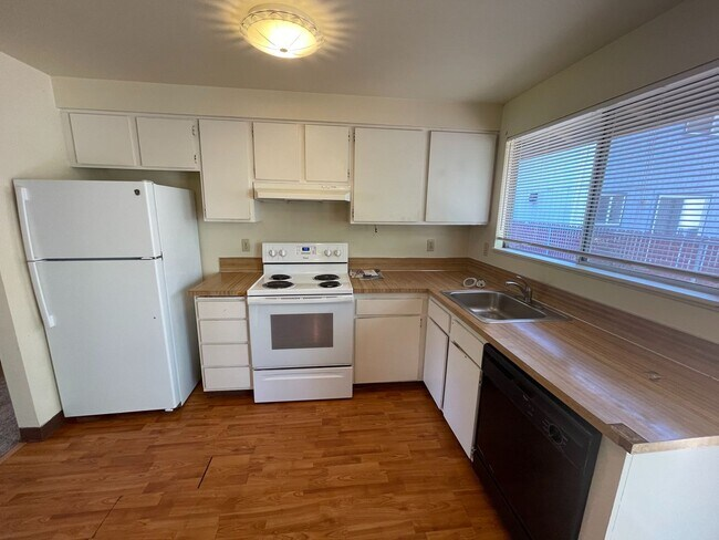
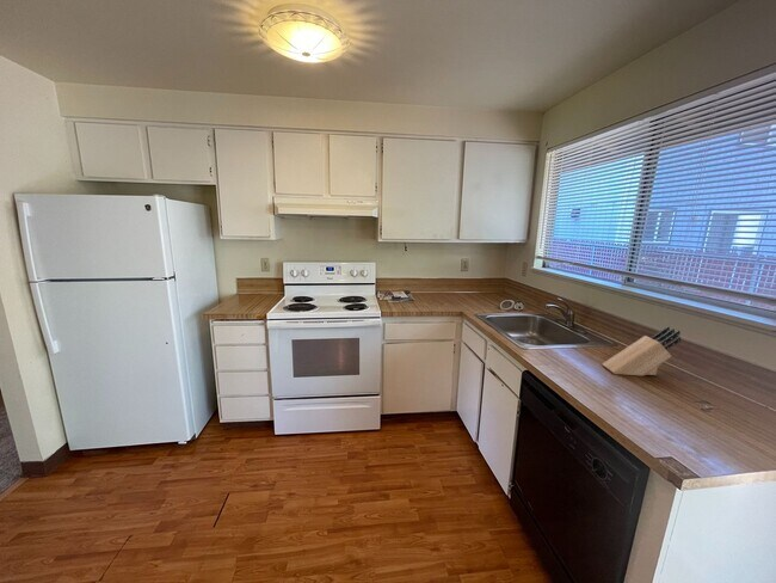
+ knife block (642, 349)
